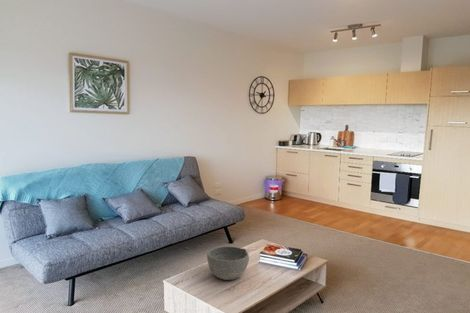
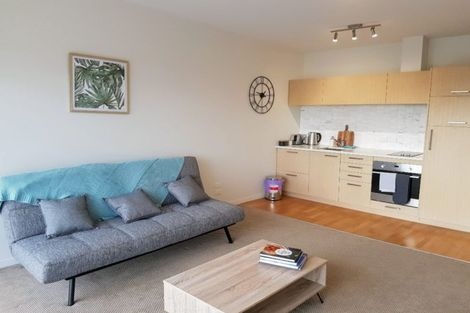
- bowl (227, 262)
